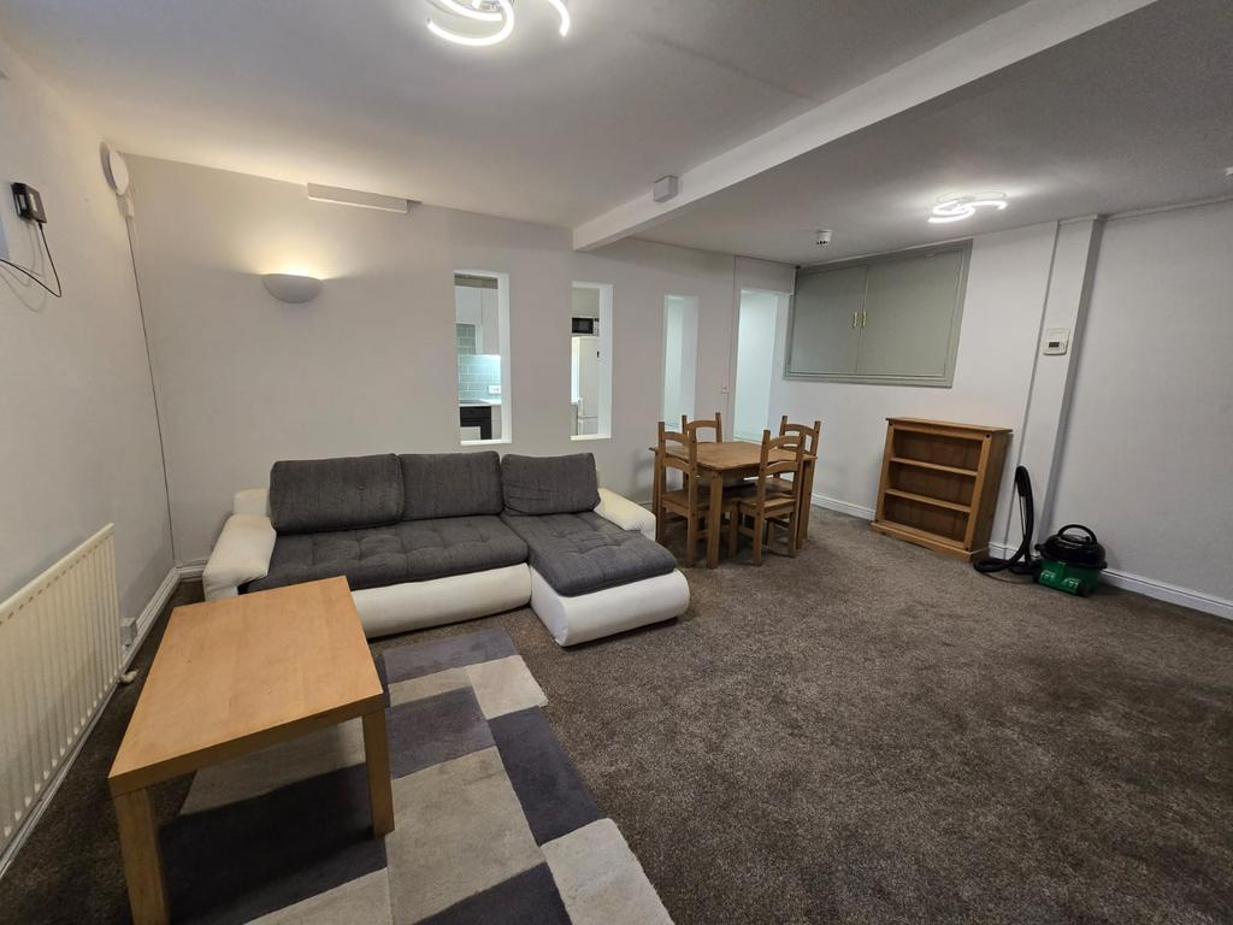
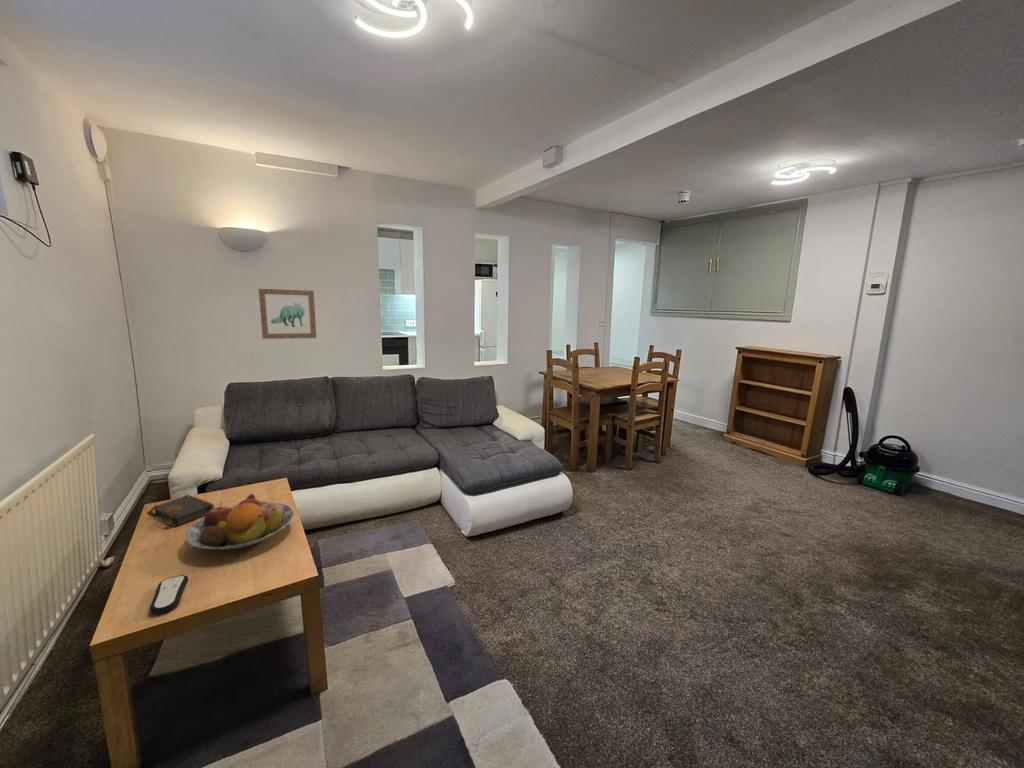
+ remote control (168, 593)
+ book (181, 508)
+ fruit bowl (242, 518)
+ wall art (288, 314)
